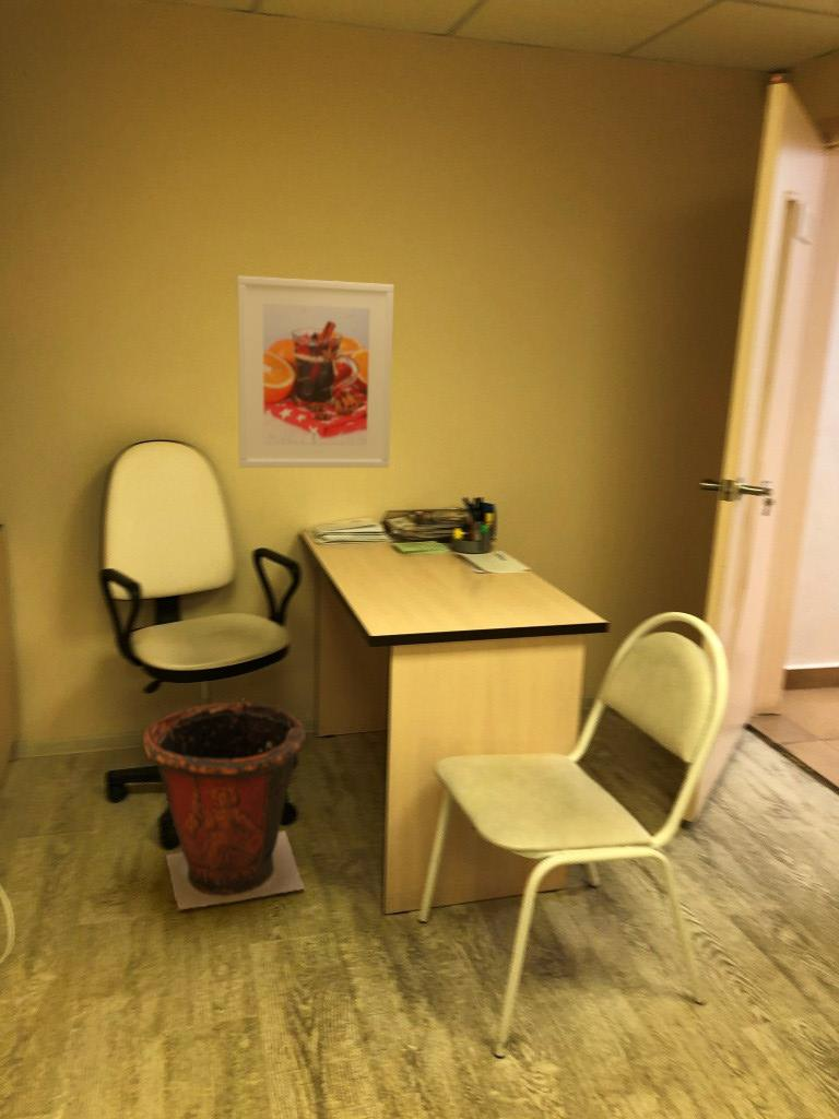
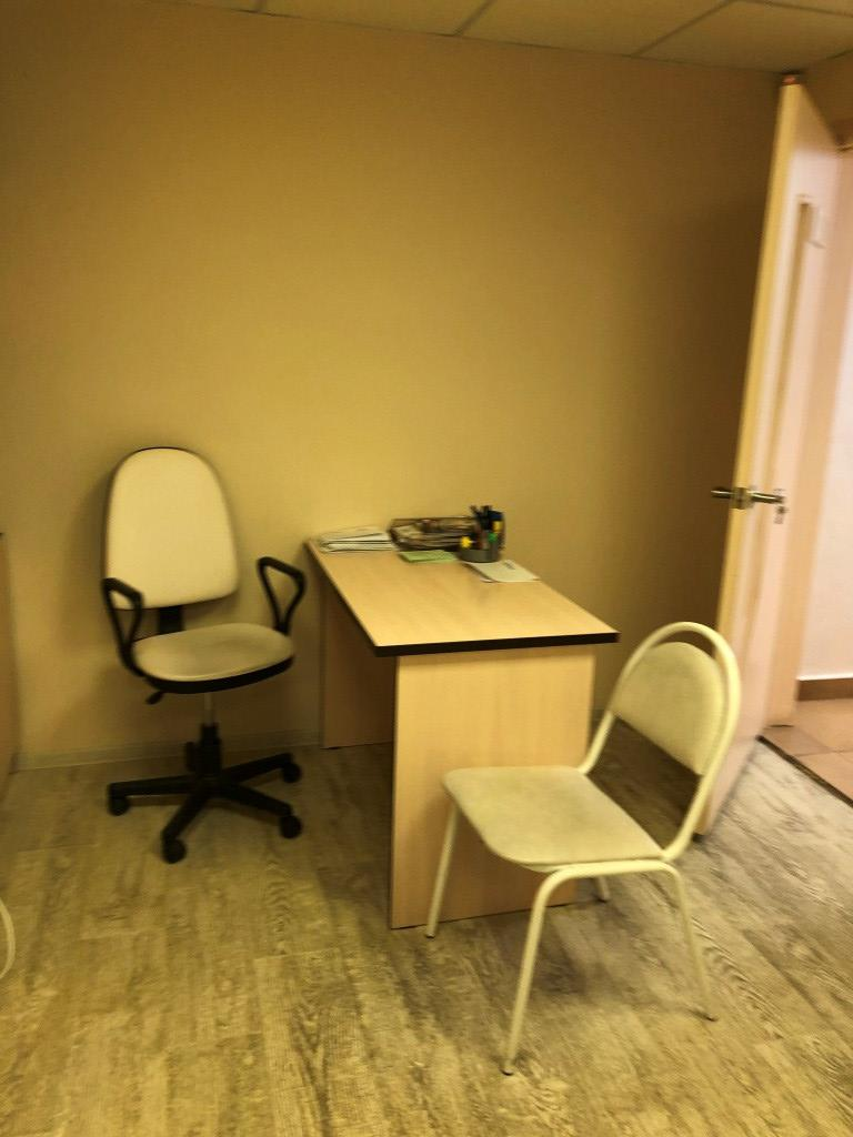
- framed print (316, 376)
- waste bin (232, 797)
